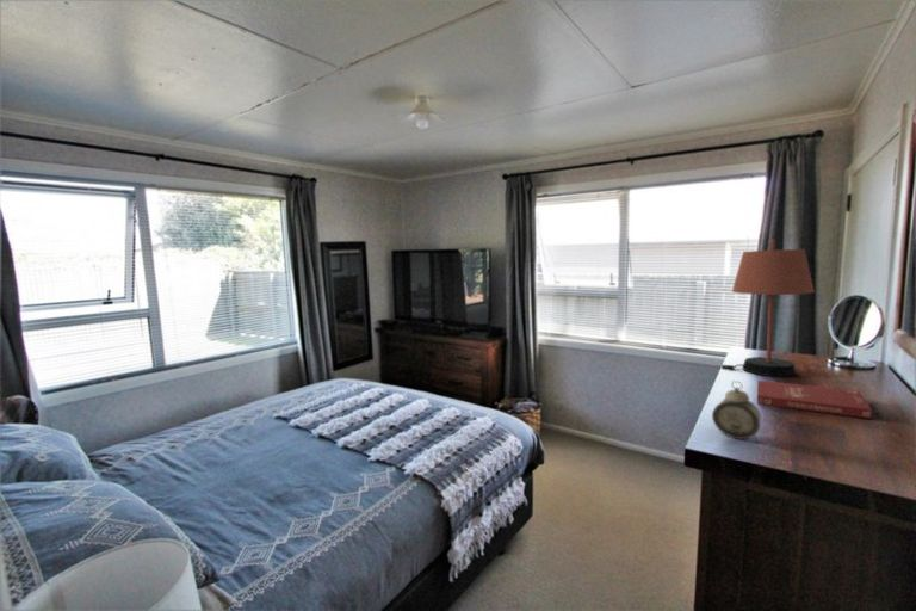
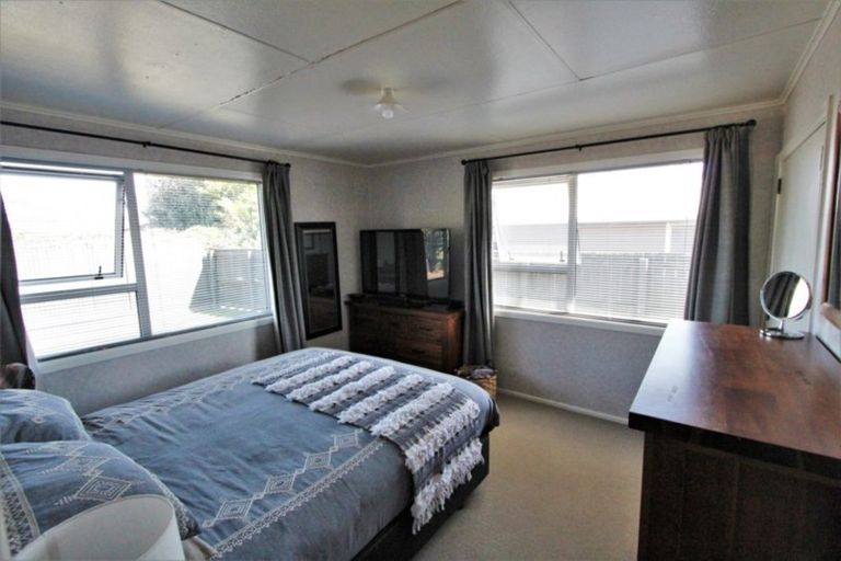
- book (807, 397)
- alarm clock (737, 408)
- table lamp (768, 306)
